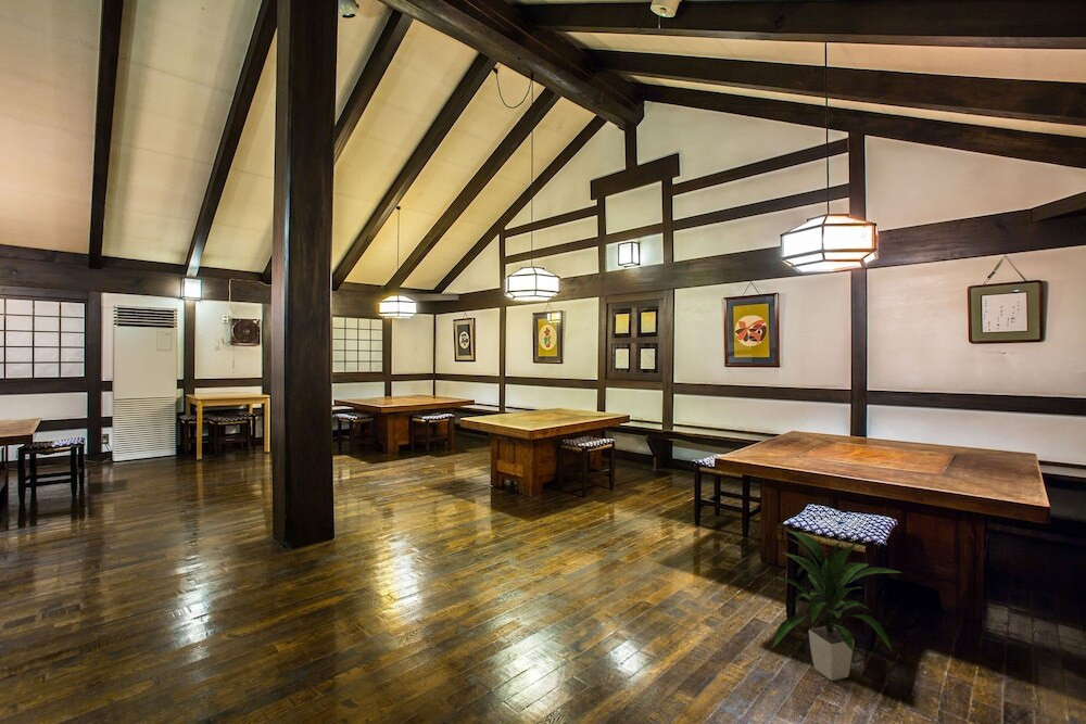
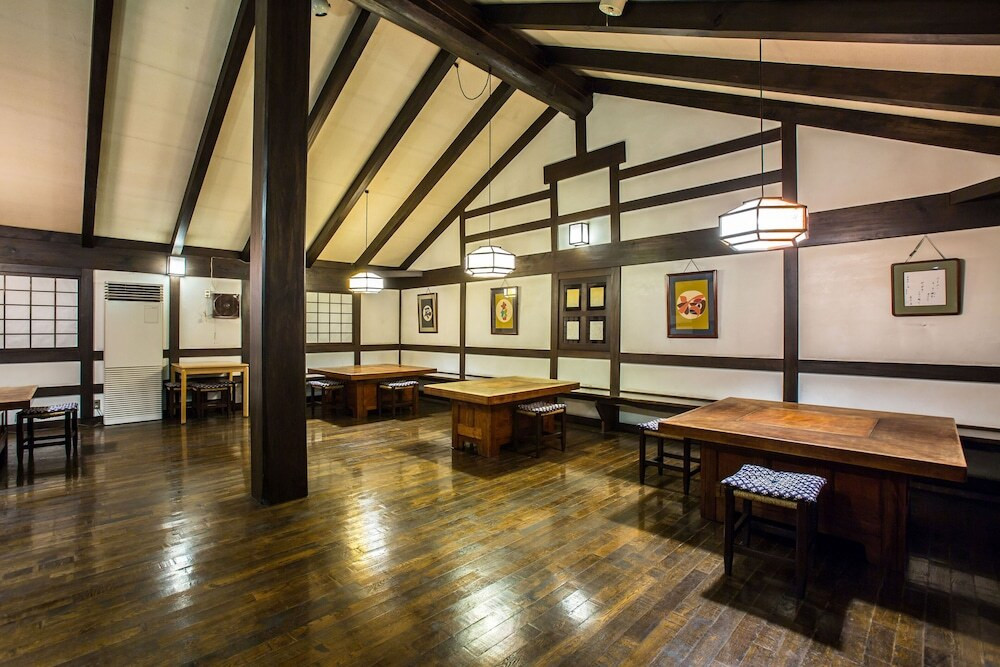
- indoor plant (824, 600)
